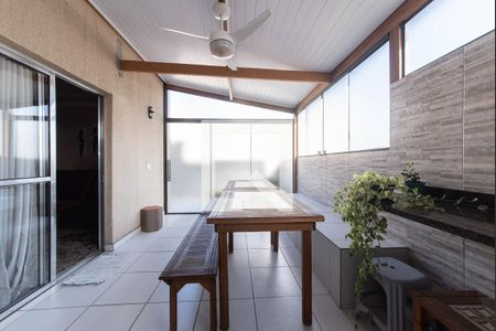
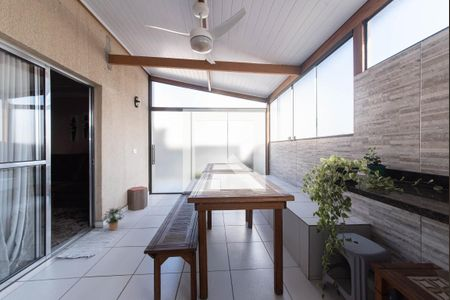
+ potted plant (114, 217)
